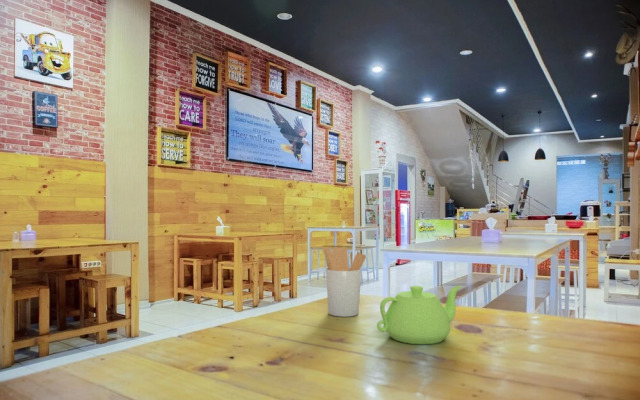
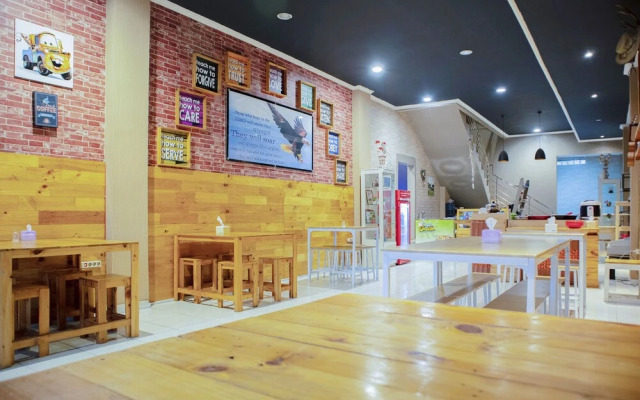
- teapot (420, 311)
- utensil holder (340, 278)
